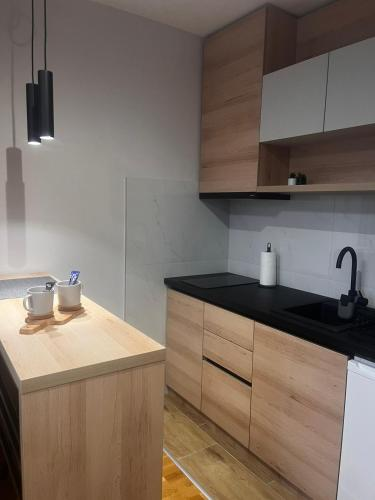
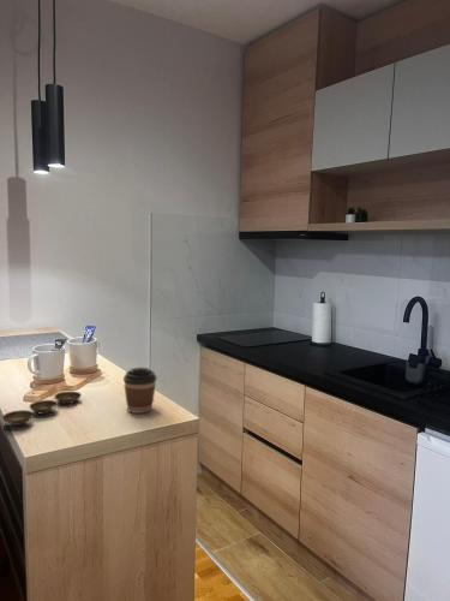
+ coffee cup (139, 387)
+ bowl (44, 407)
